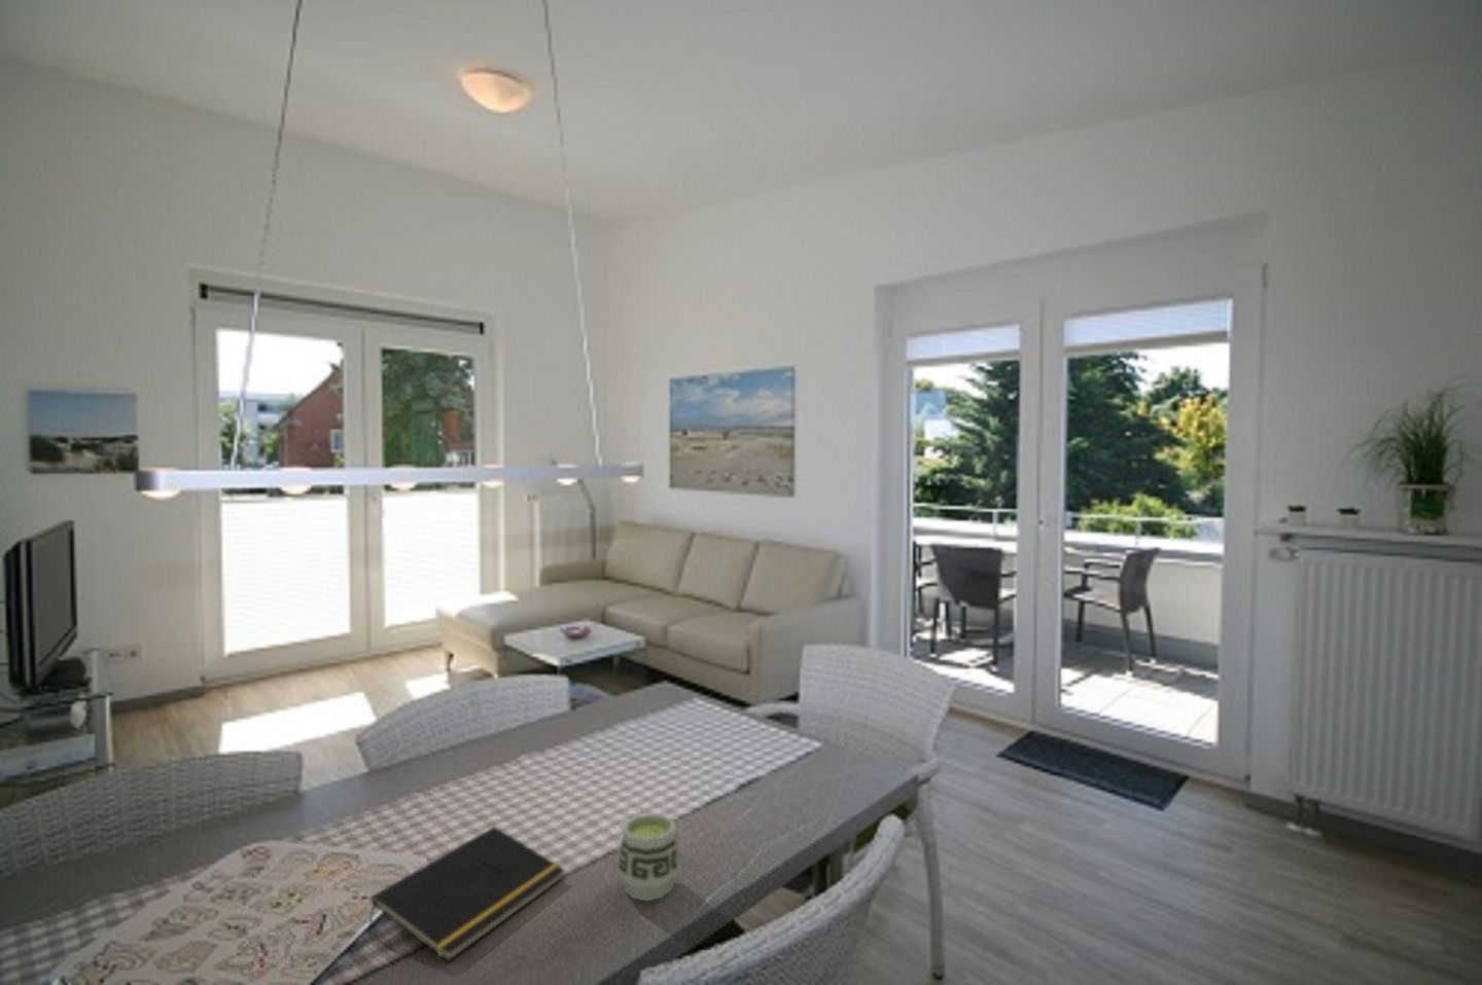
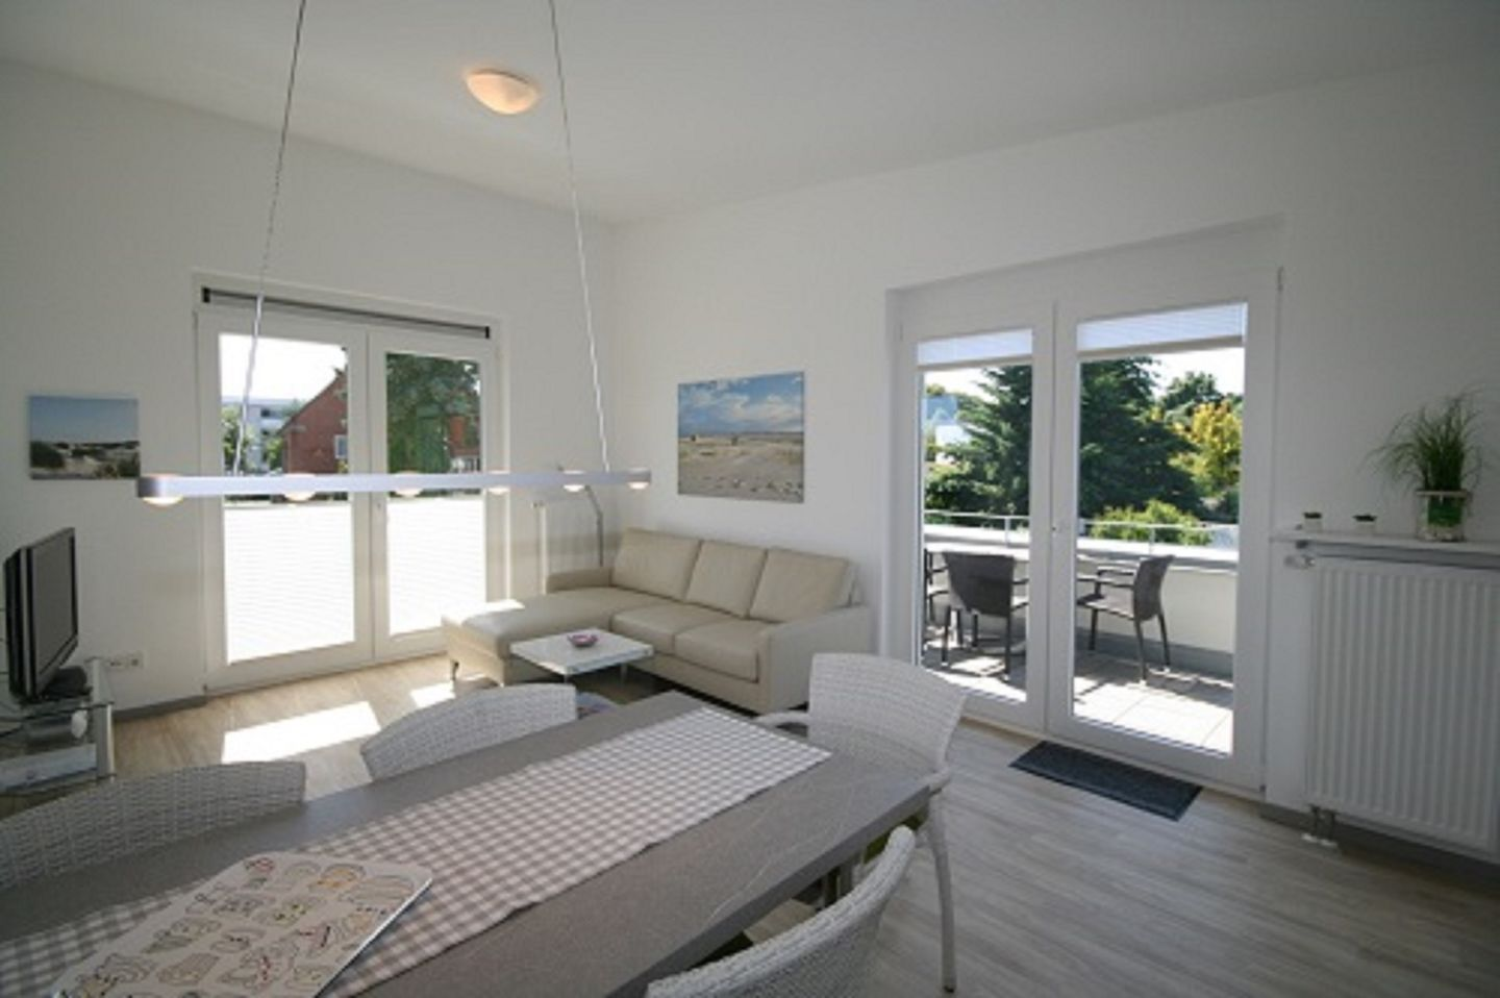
- notepad (473, 885)
- cup (648, 856)
